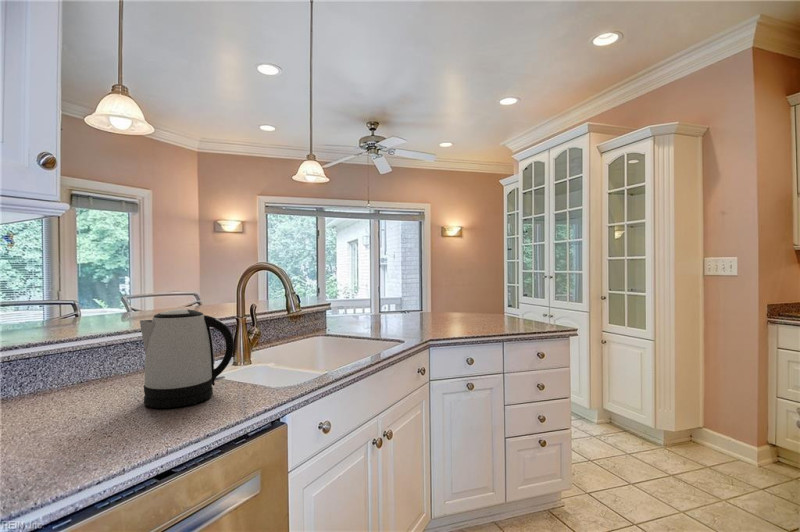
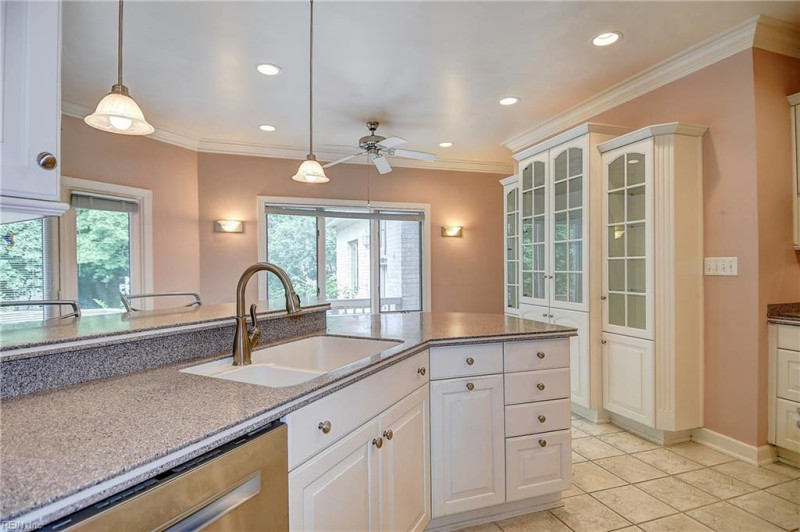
- kettle (189, 353)
